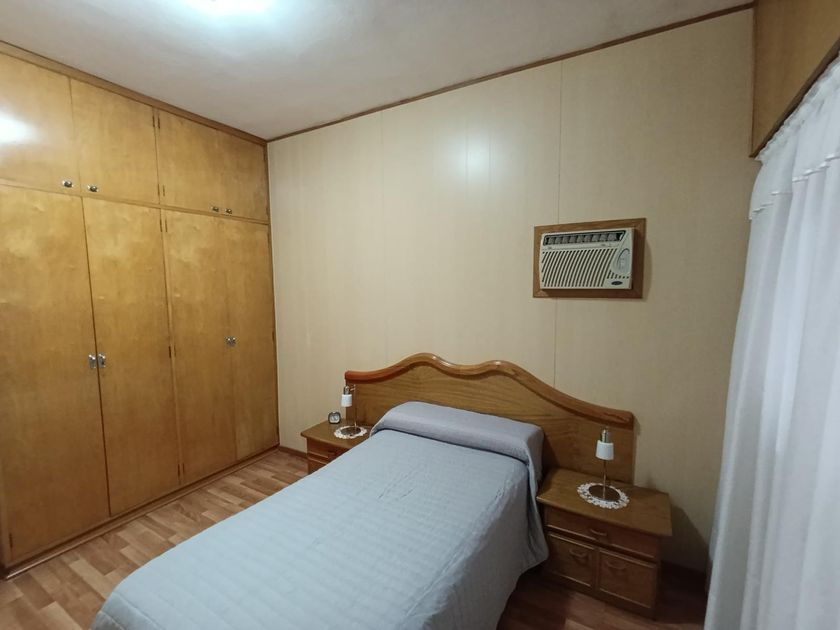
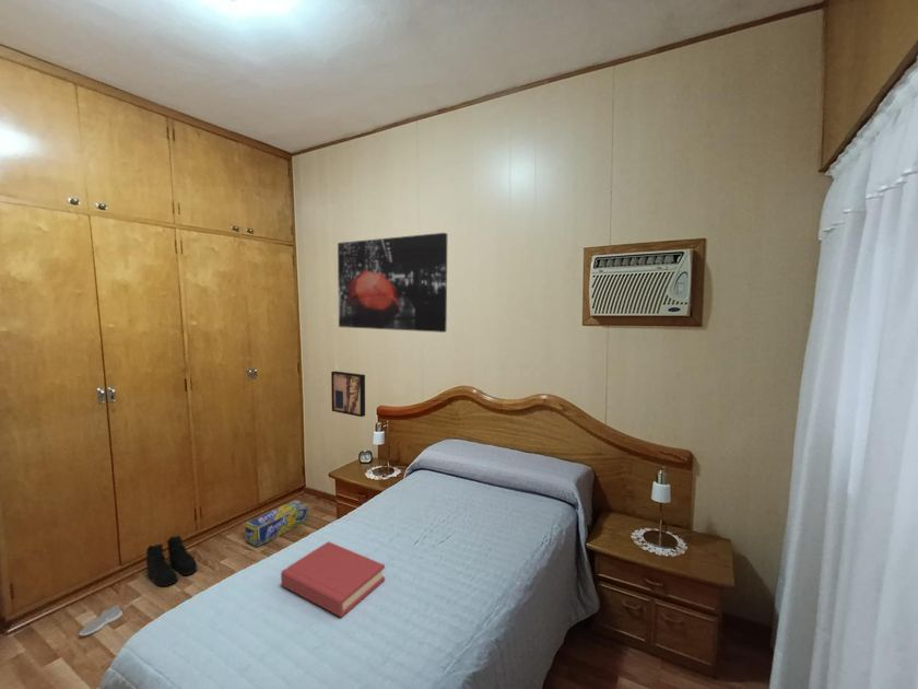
+ box (278, 522)
+ wall art (348, 393)
+ boots (170, 557)
+ hardback book (333, 575)
+ wall art (388, 284)
+ shoe (114, 610)
